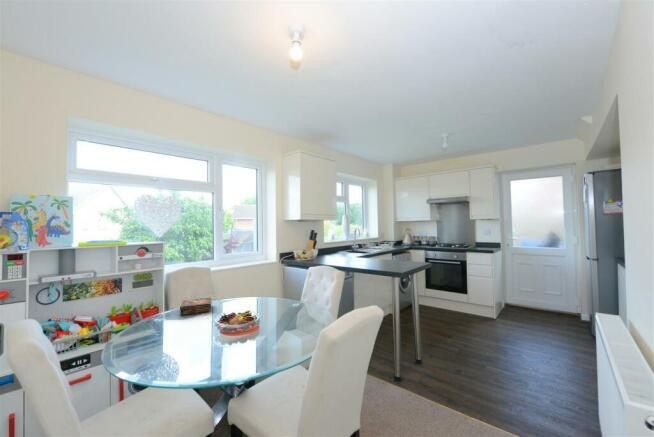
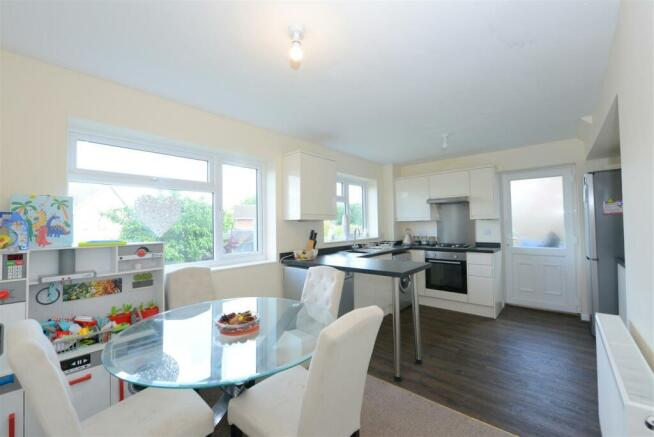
- book (196, 305)
